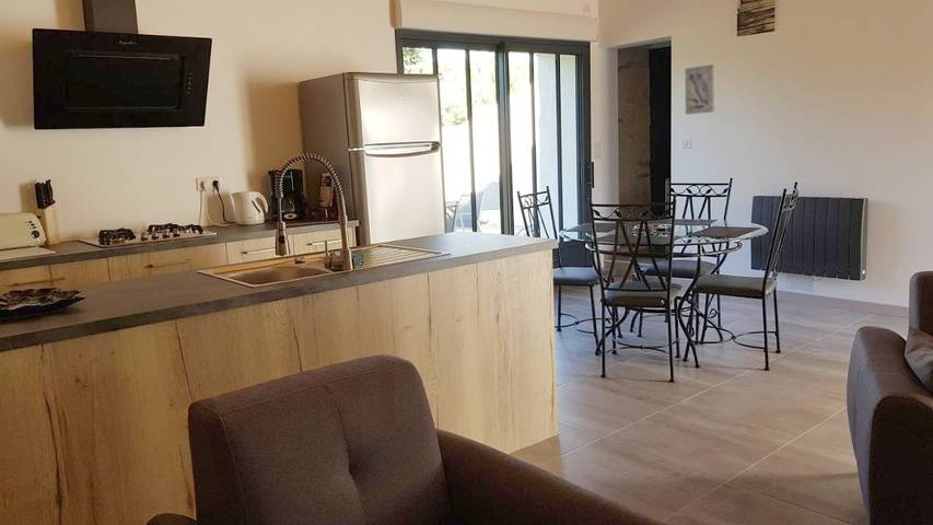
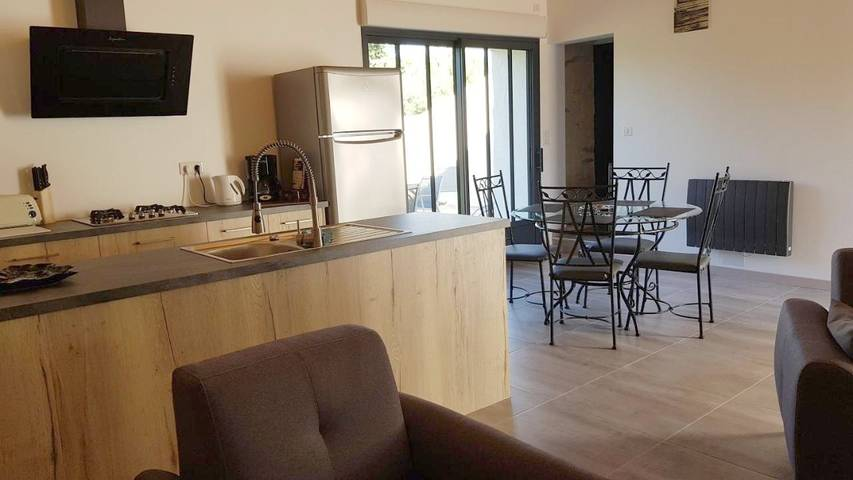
- wall art (699, 90)
